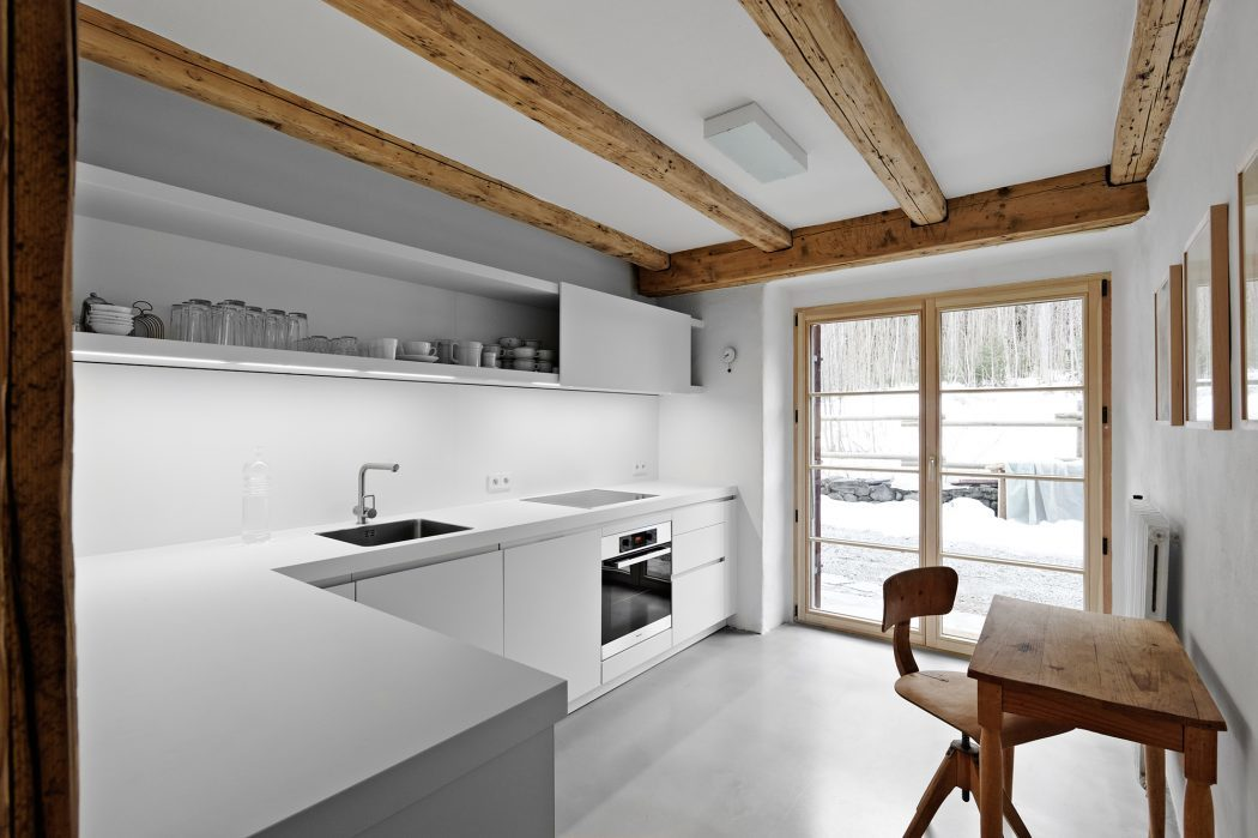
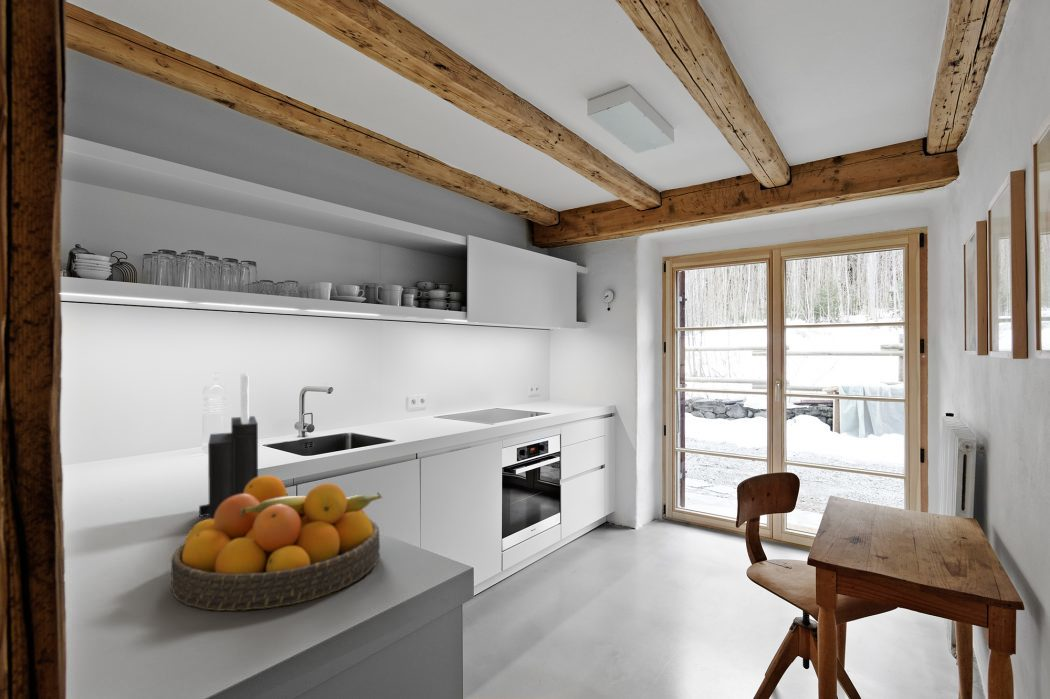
+ fruit bowl (282, 526)
+ knife block (228, 444)
